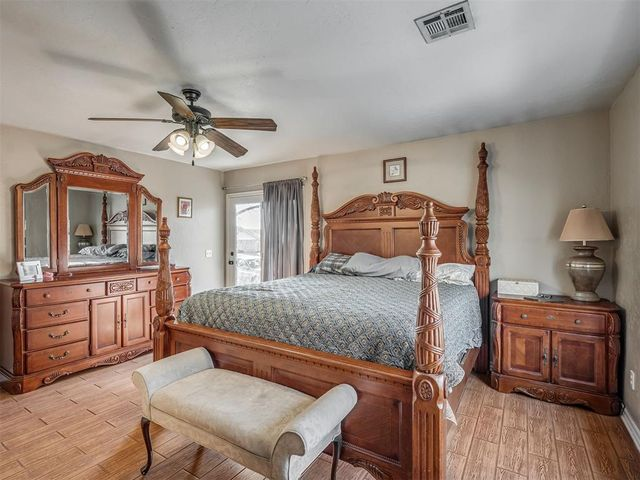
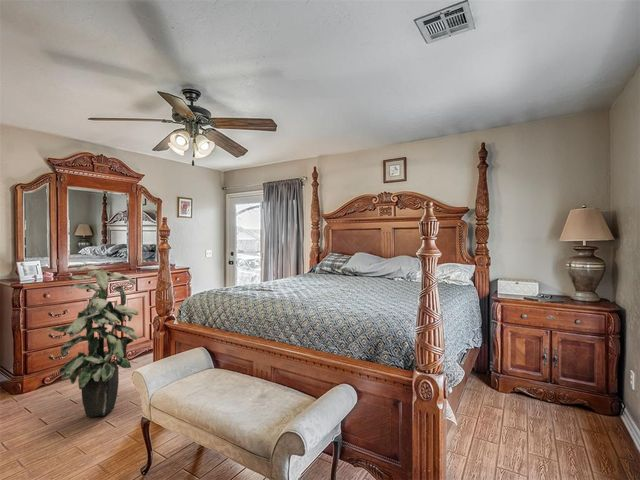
+ indoor plant (97, 337)
